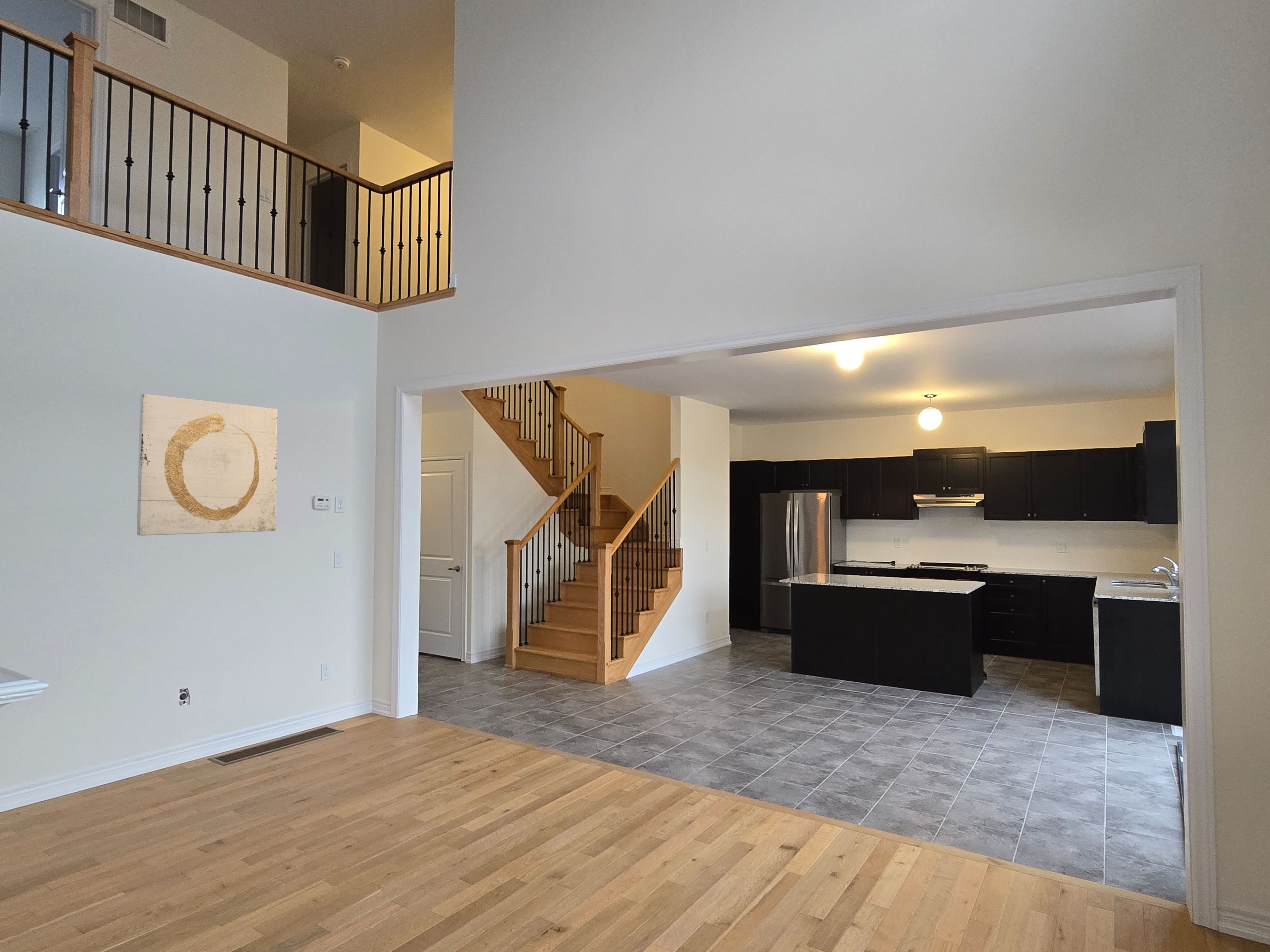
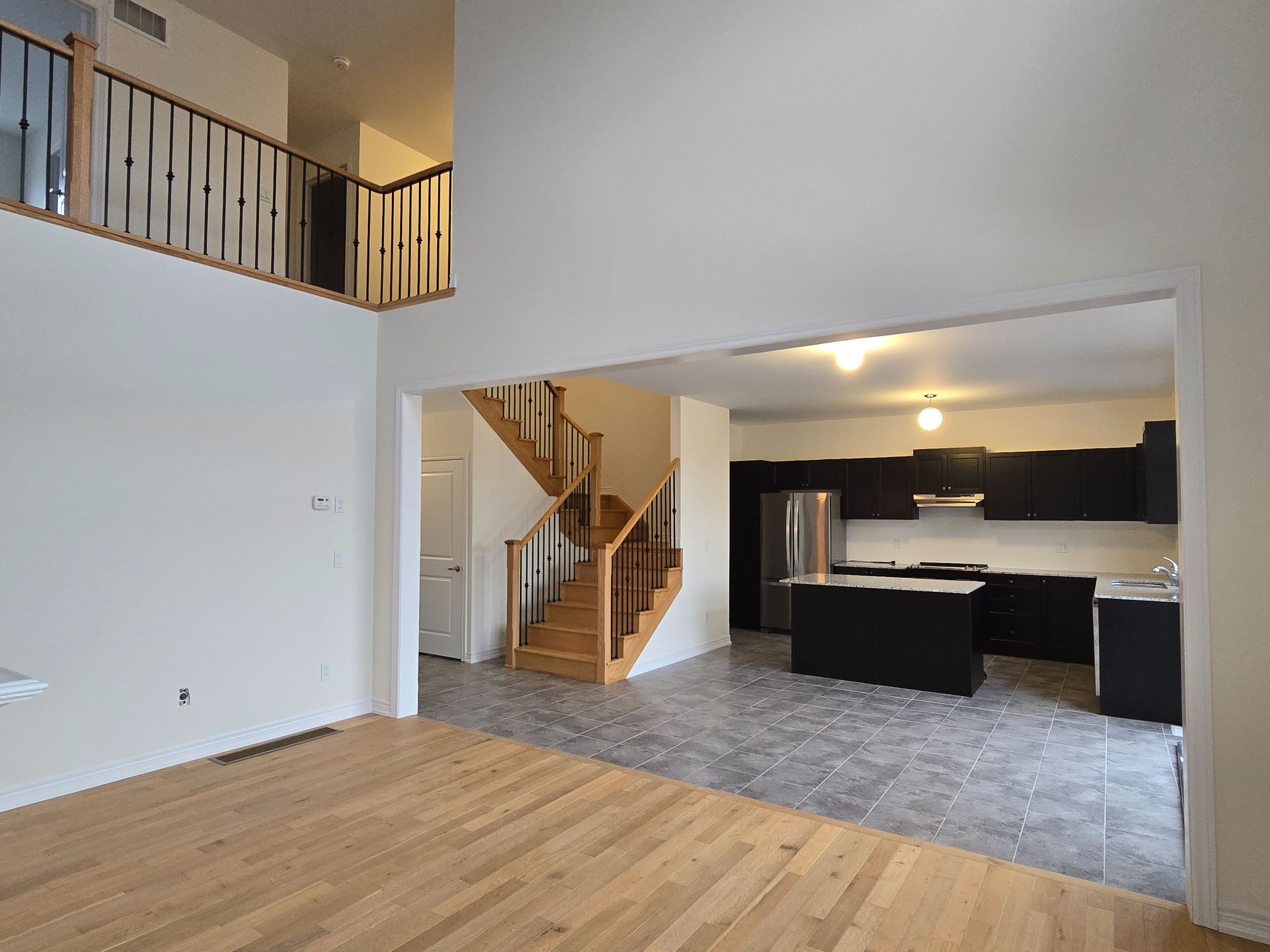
- wall art (212, 467)
